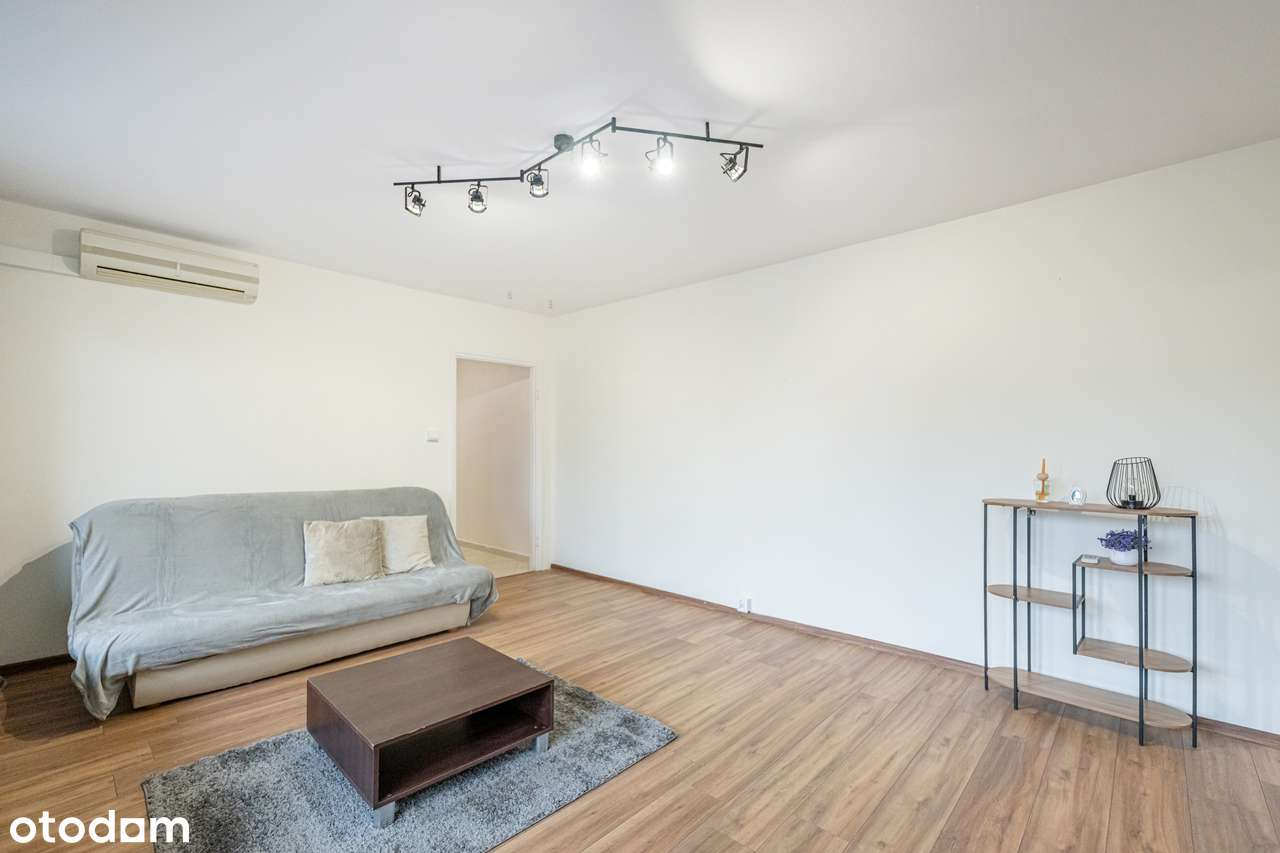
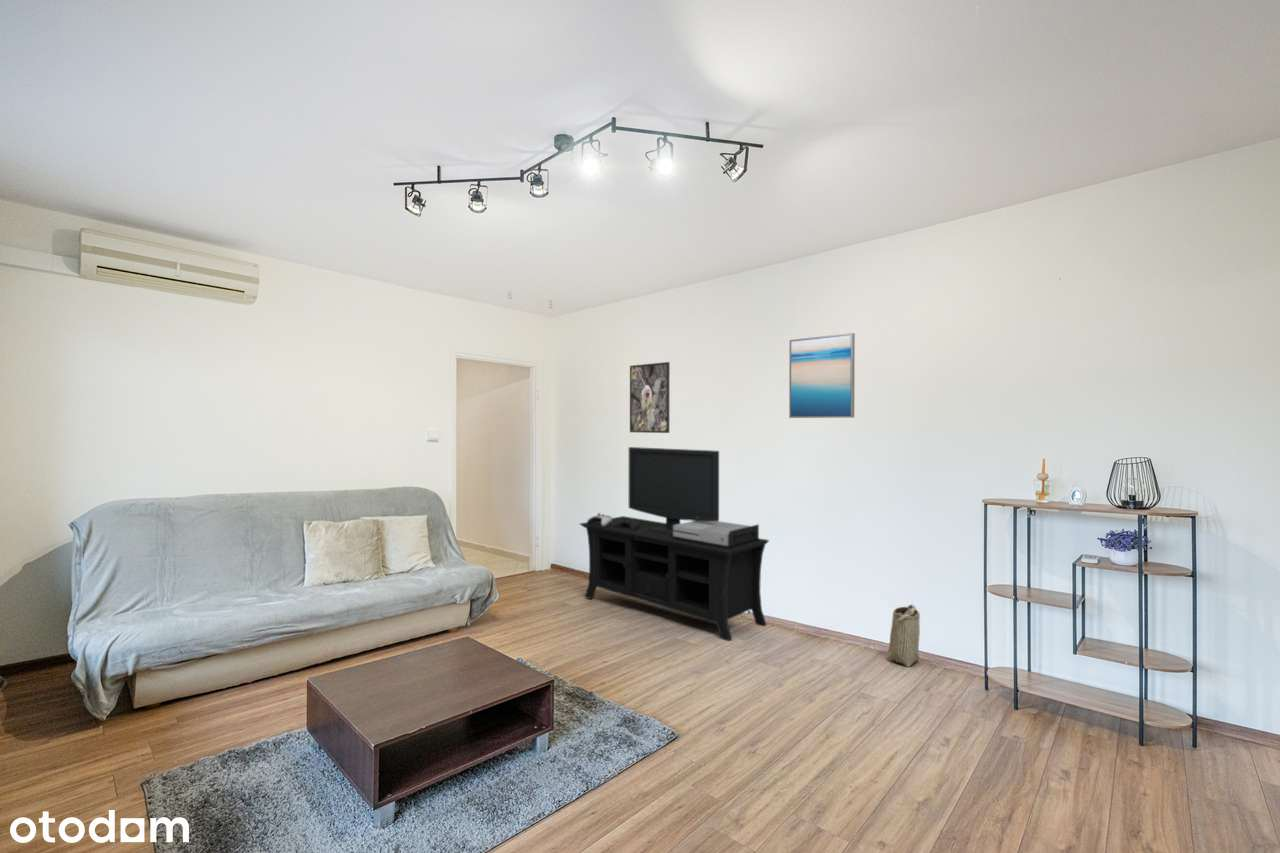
+ basket (903, 633)
+ wall art (820, 377)
+ media console (667, 530)
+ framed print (649, 398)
